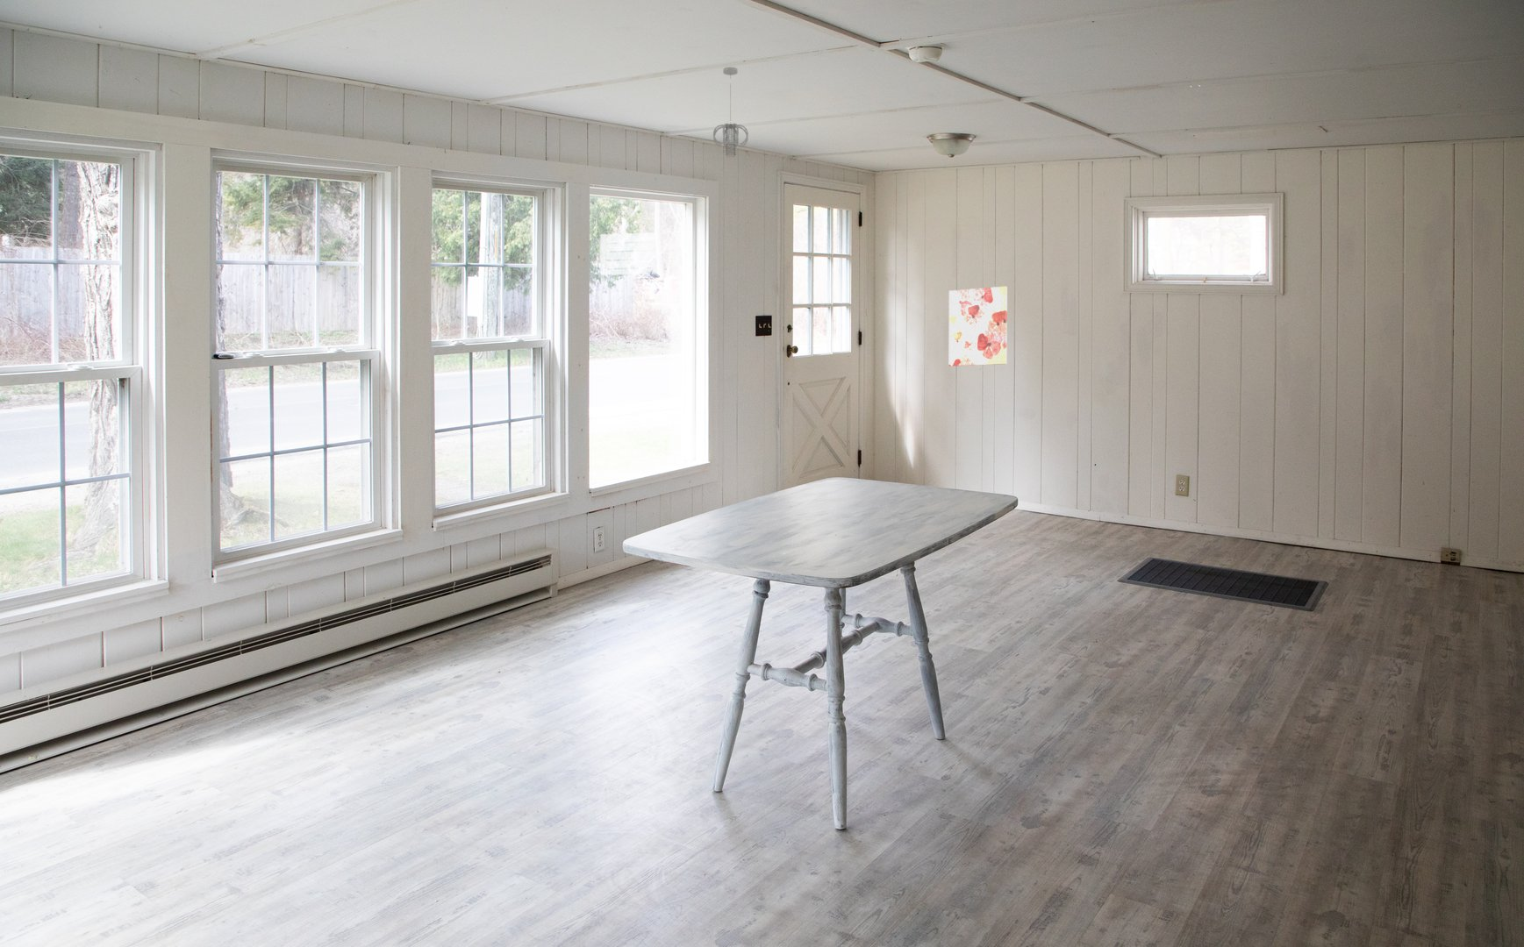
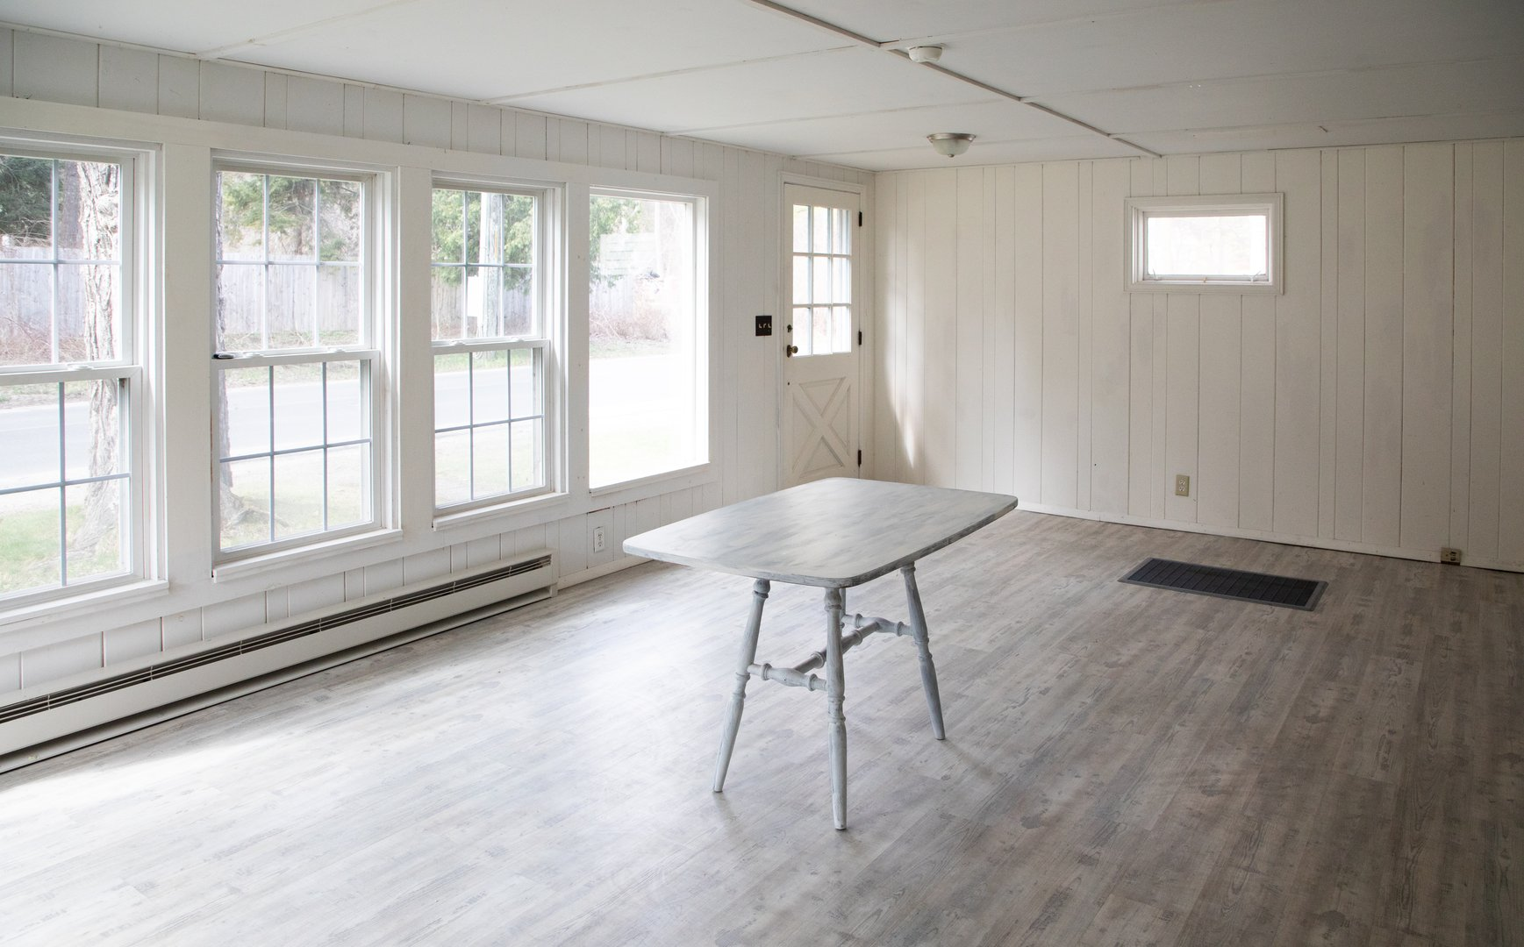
- wall art (977, 326)
- pendant light (730, 112)
